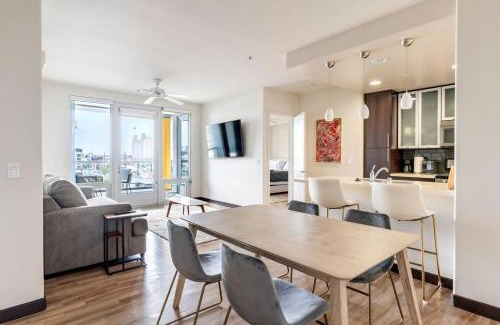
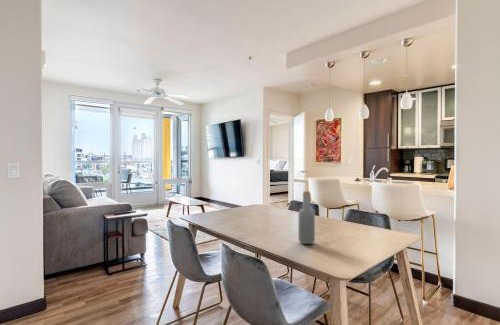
+ bottle (306, 217)
